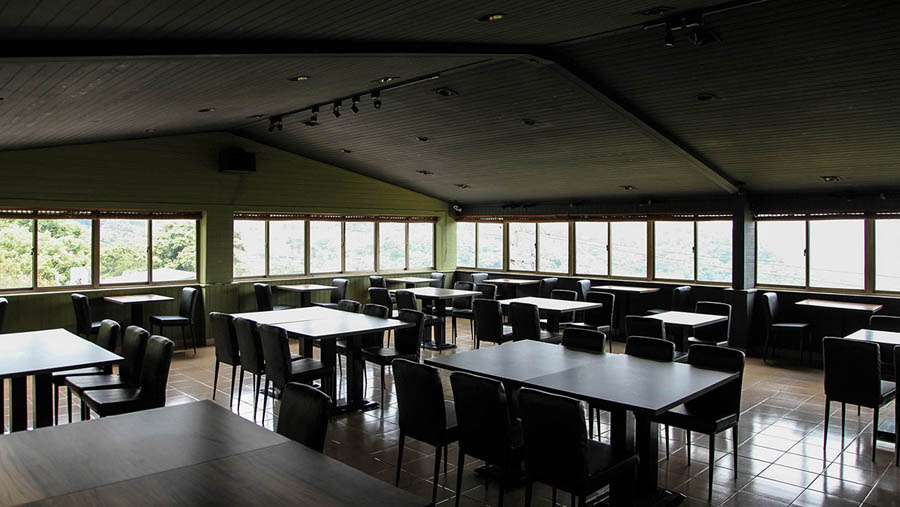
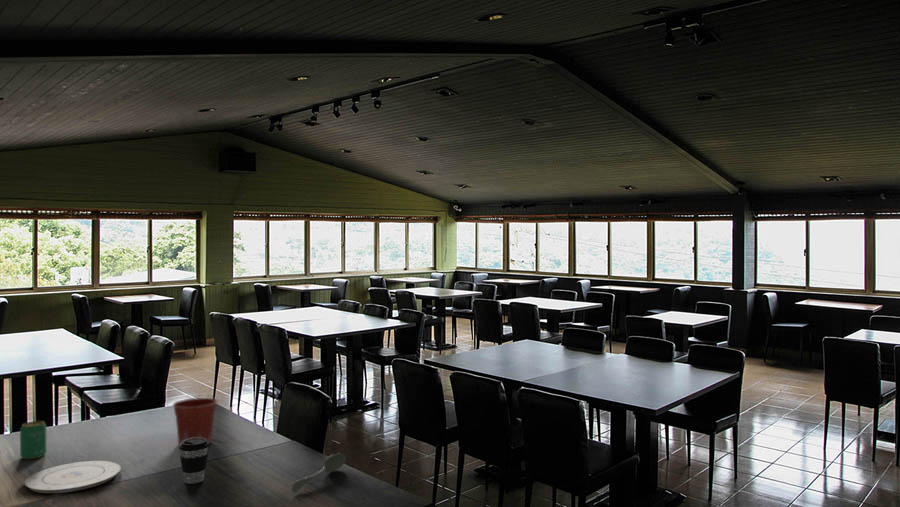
+ flower pot (195, 422)
+ spoon (320, 471)
+ coffee cup (194, 460)
+ plate (74, 476)
+ beverage can (33, 439)
